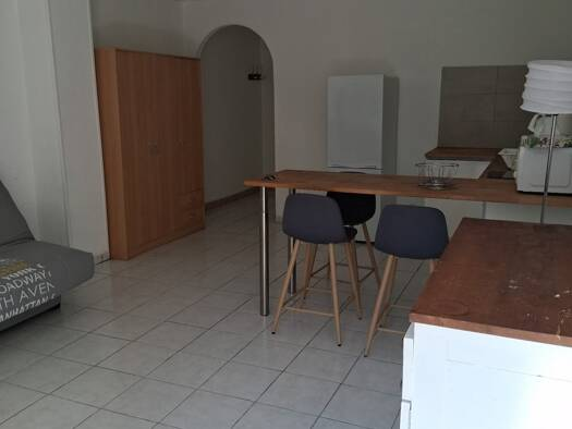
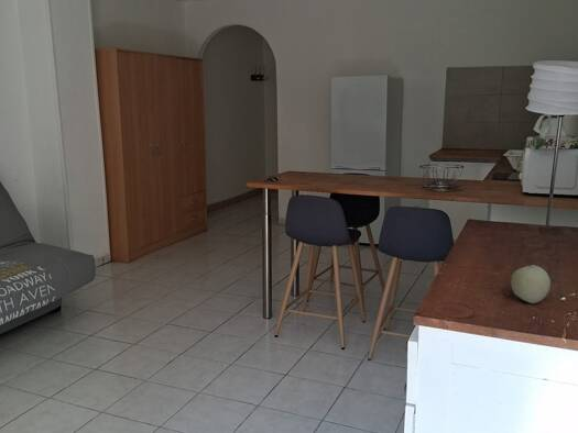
+ fruit (530, 284)
